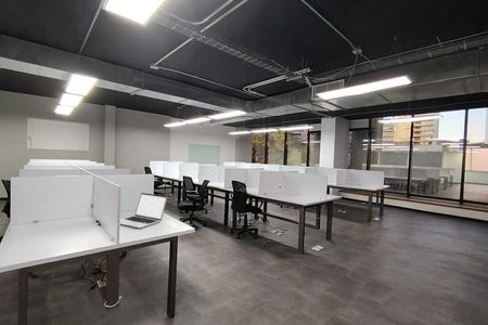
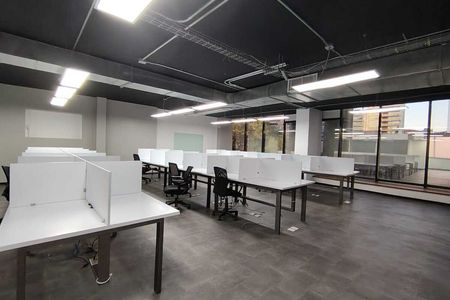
- laptop (140, 208)
